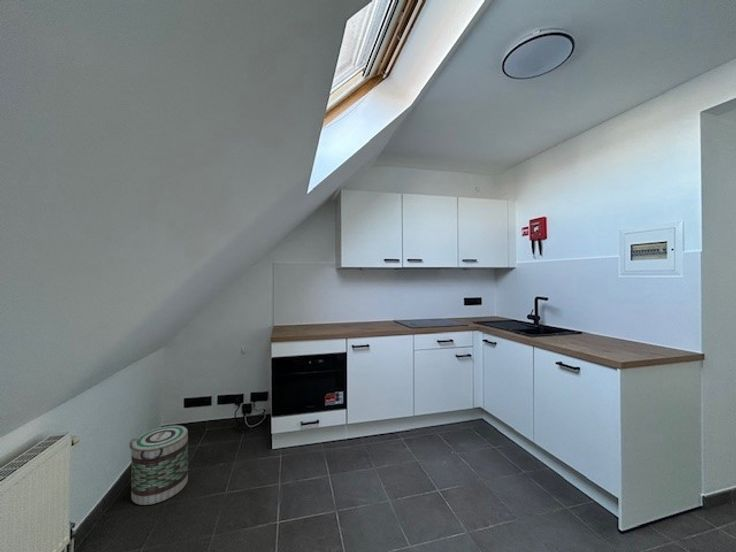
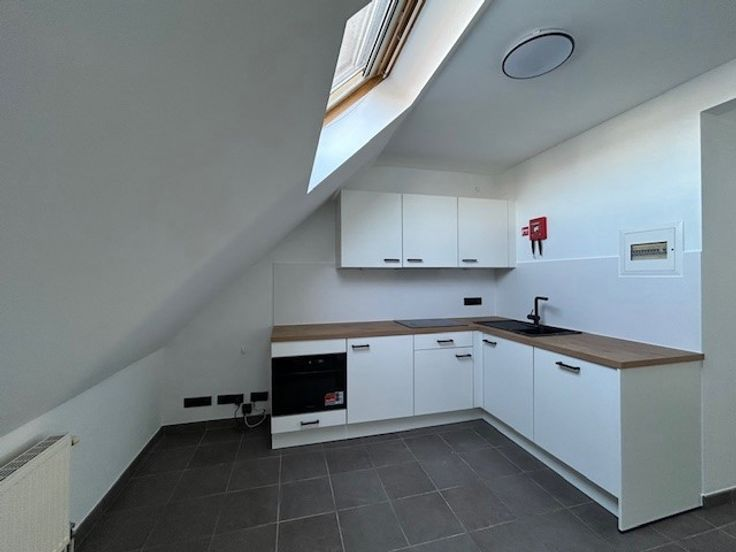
- basket (159, 461)
